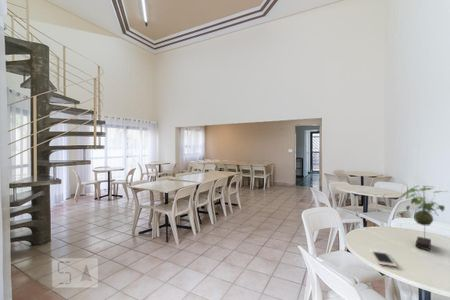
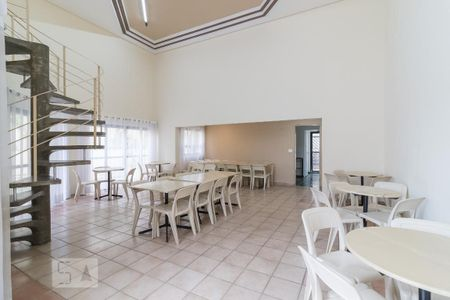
- plant (423, 212)
- cell phone (382, 257)
